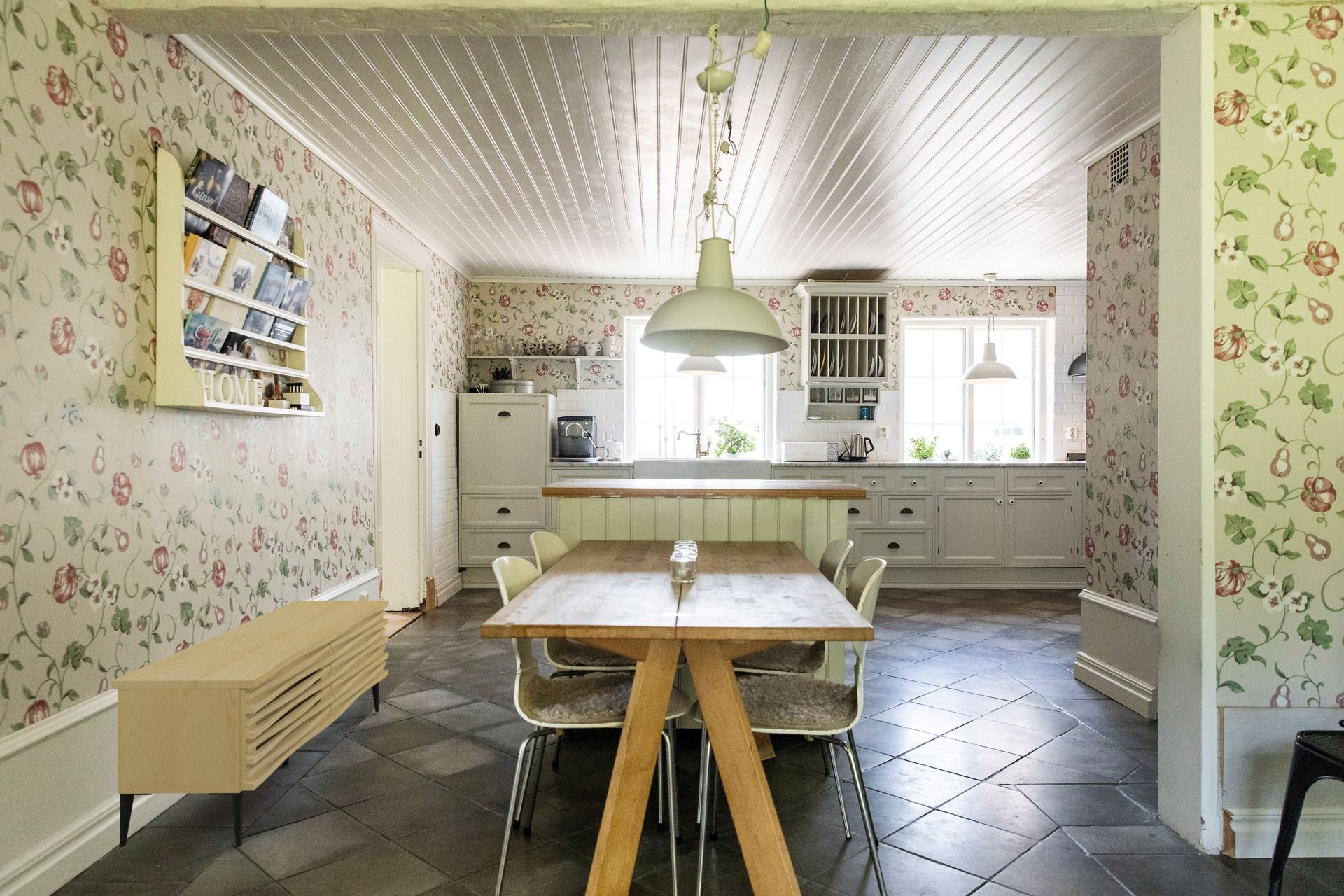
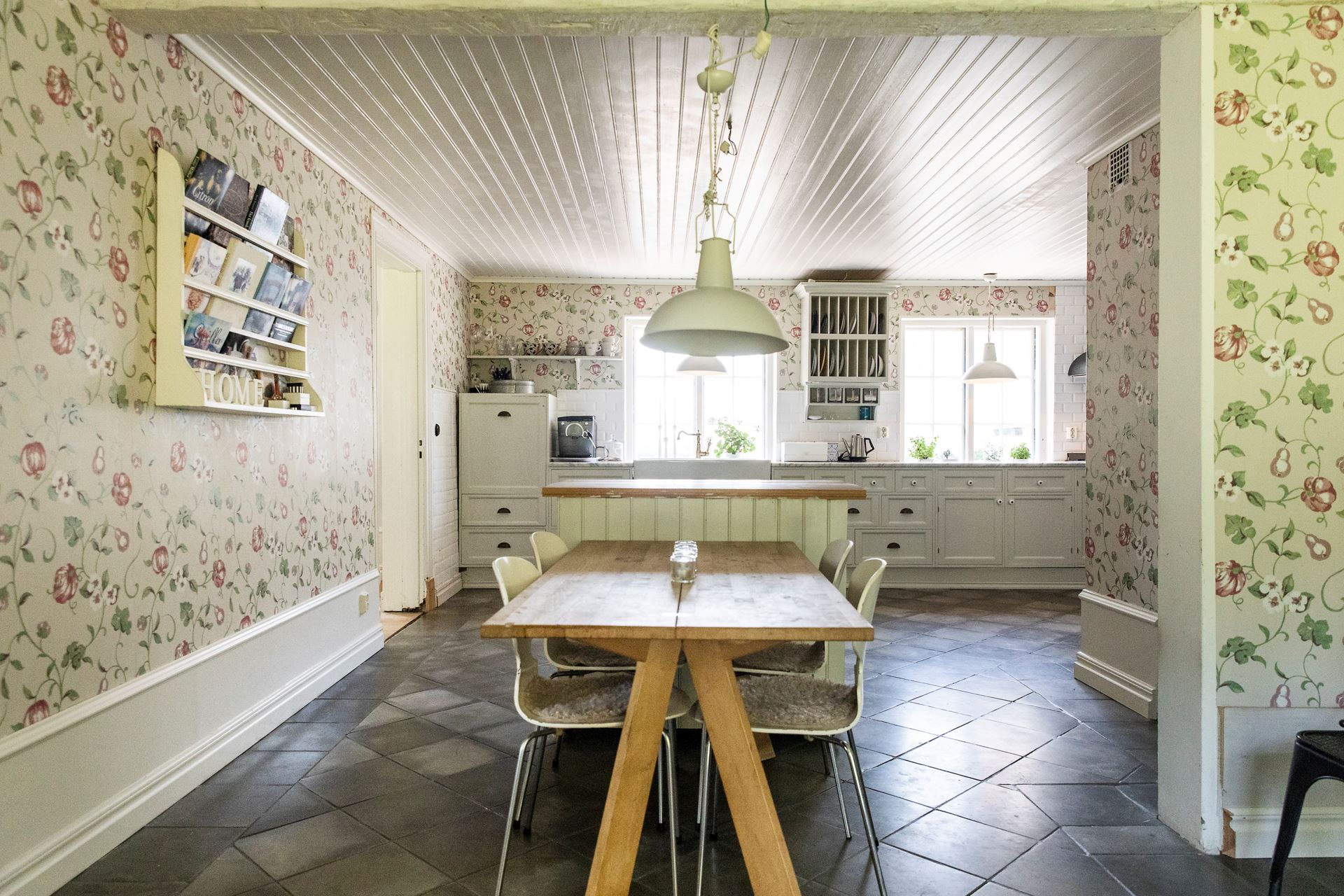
- sideboard (279, 699)
